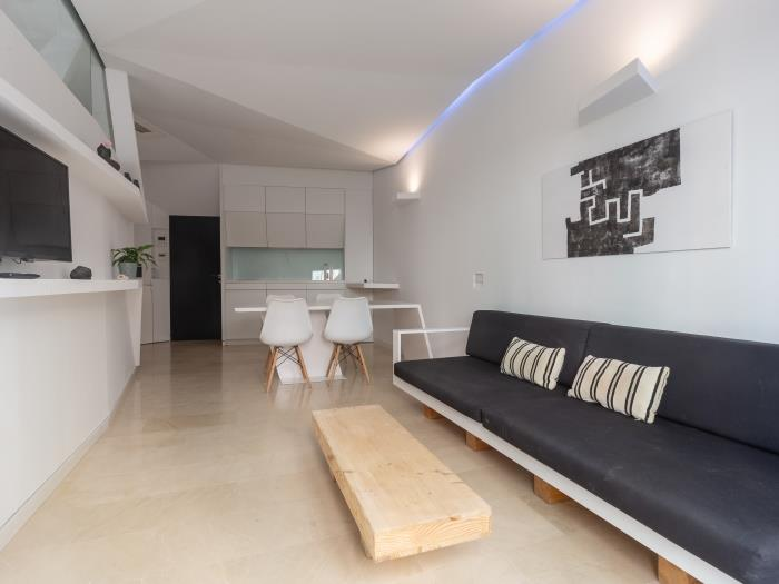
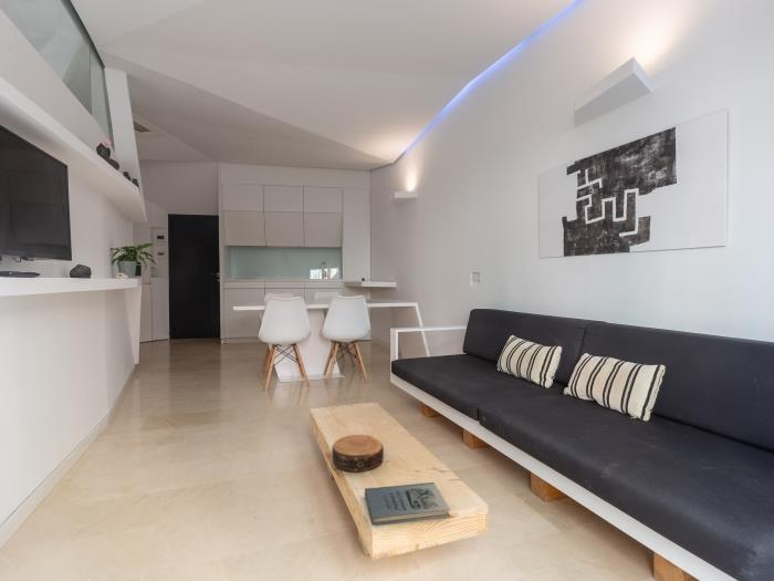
+ bowl (357, 450)
+ book (405, 501)
